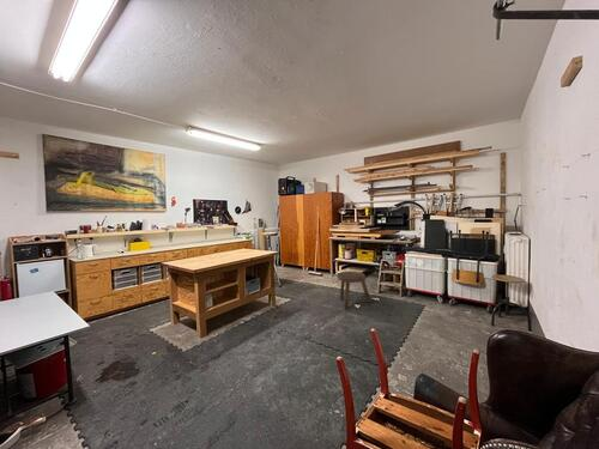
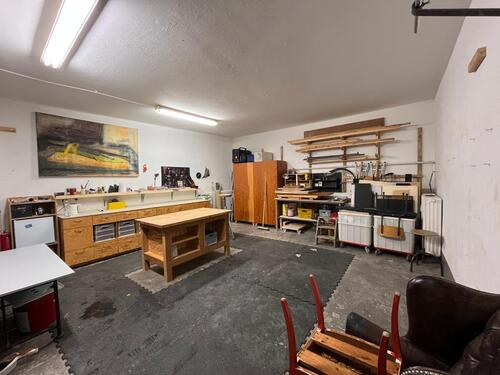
- stool (349, 289)
